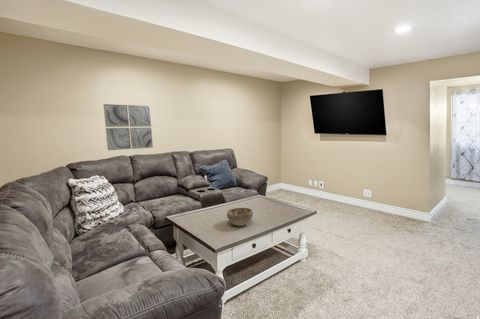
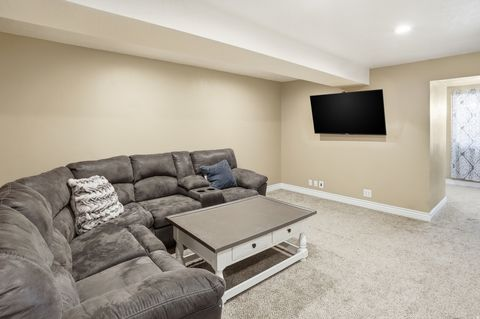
- decorative bowl (240, 217)
- wall art (130, 126)
